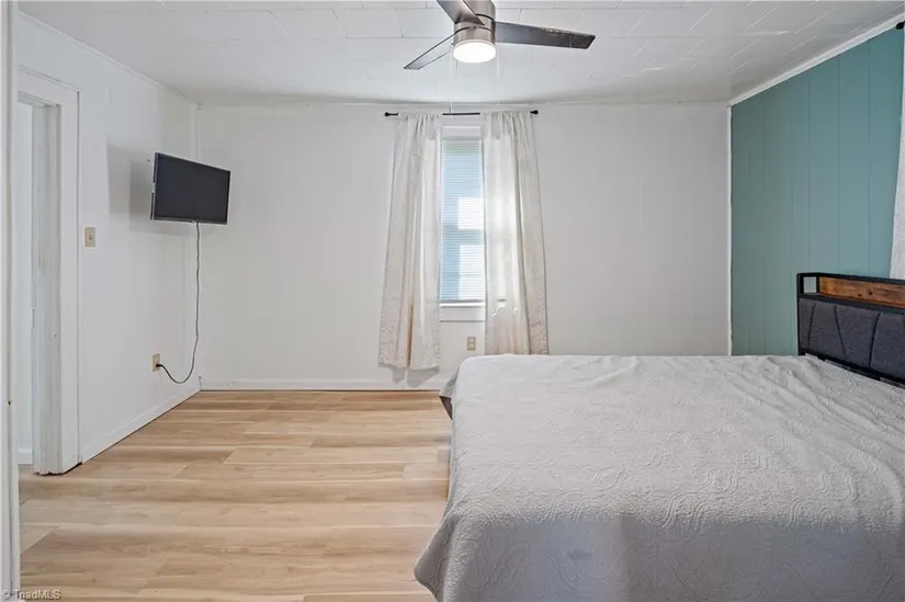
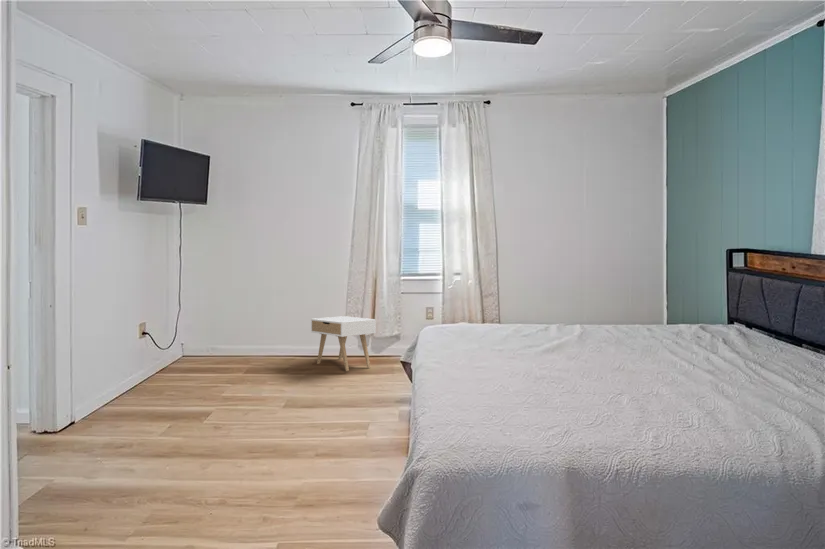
+ nightstand (343, 342)
